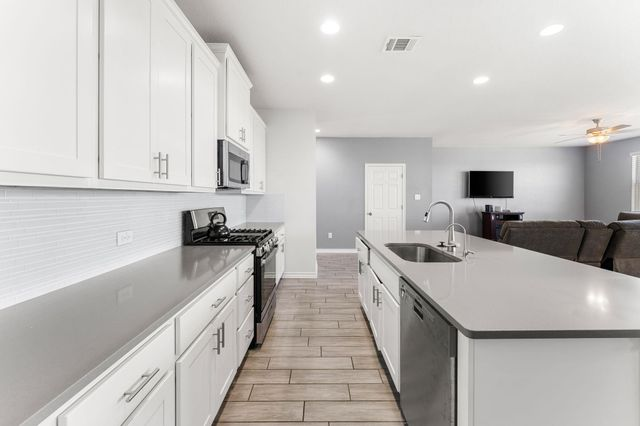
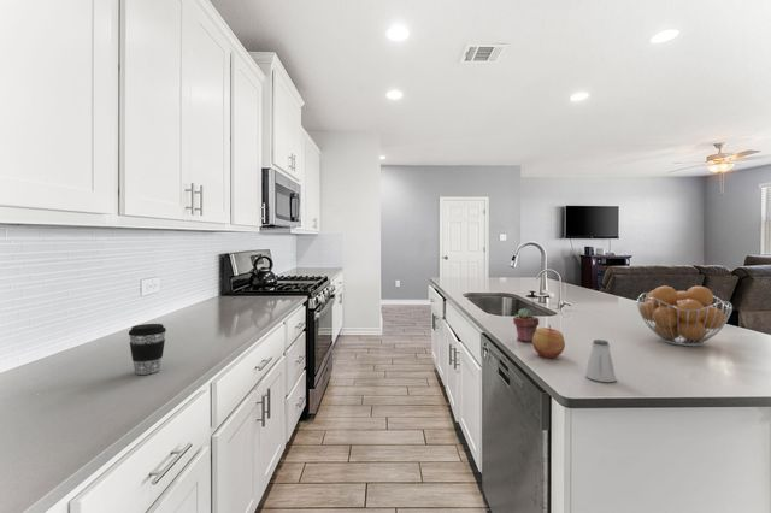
+ potted succulent (525, 324)
+ apple (547, 340)
+ coffee cup (147, 348)
+ saltshaker (600, 359)
+ fruit basket (681, 313)
